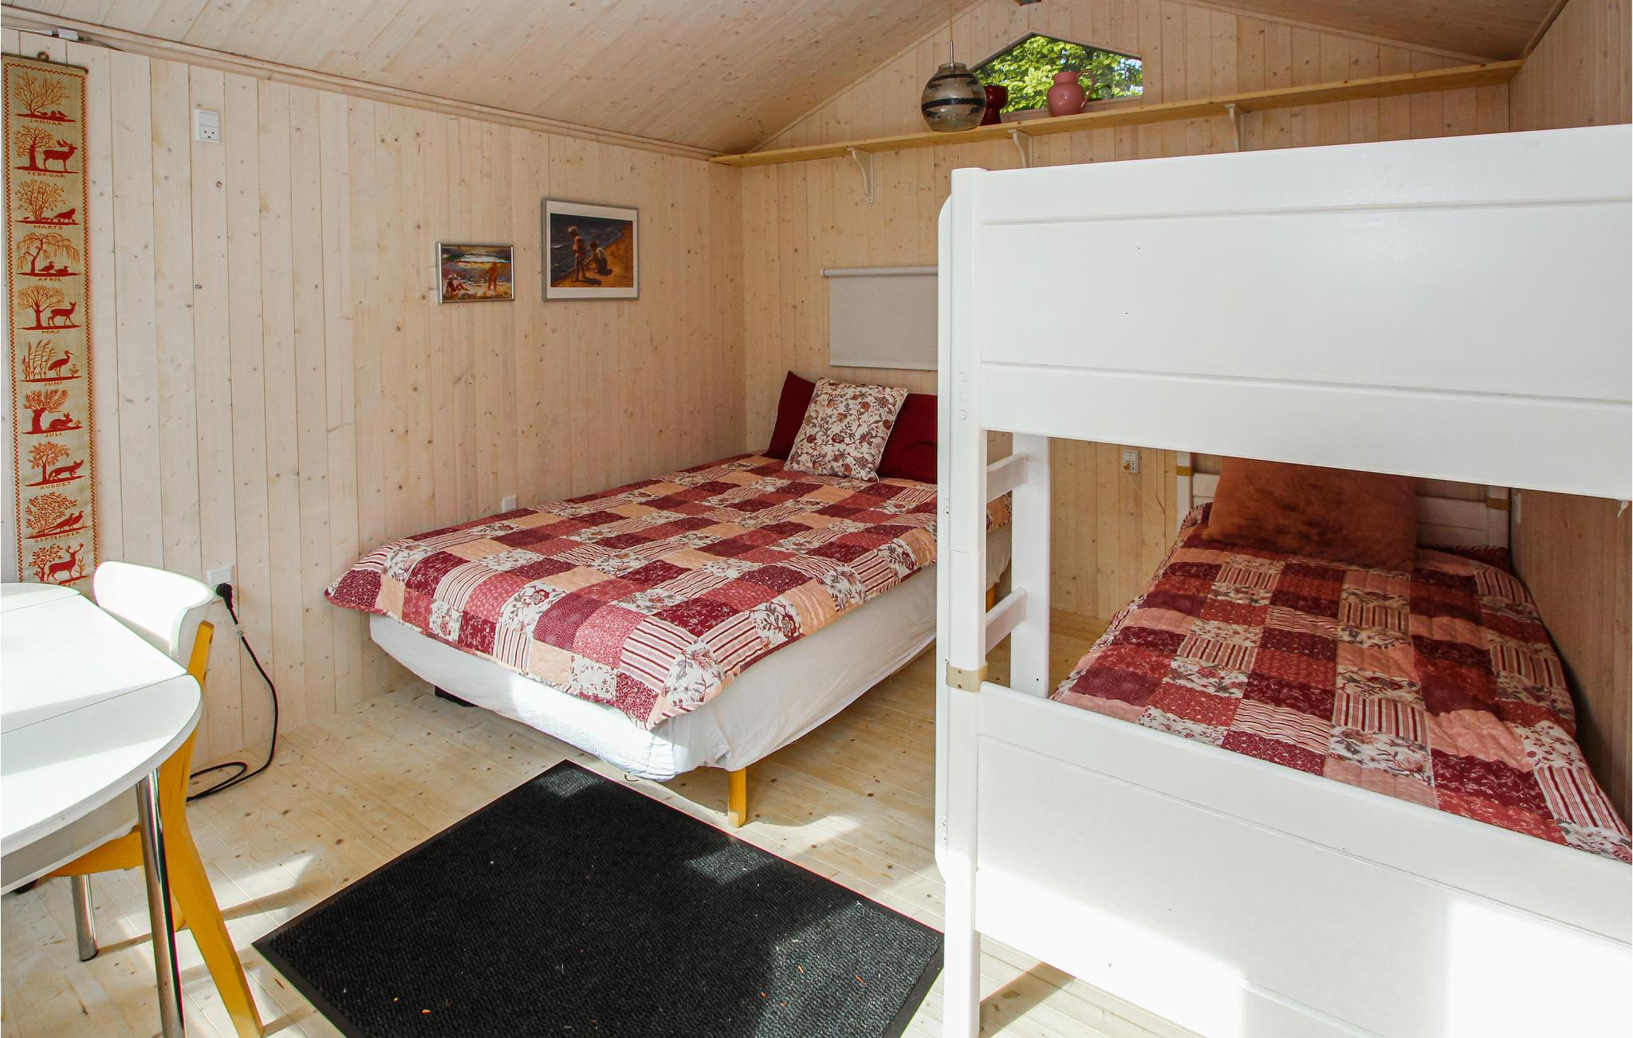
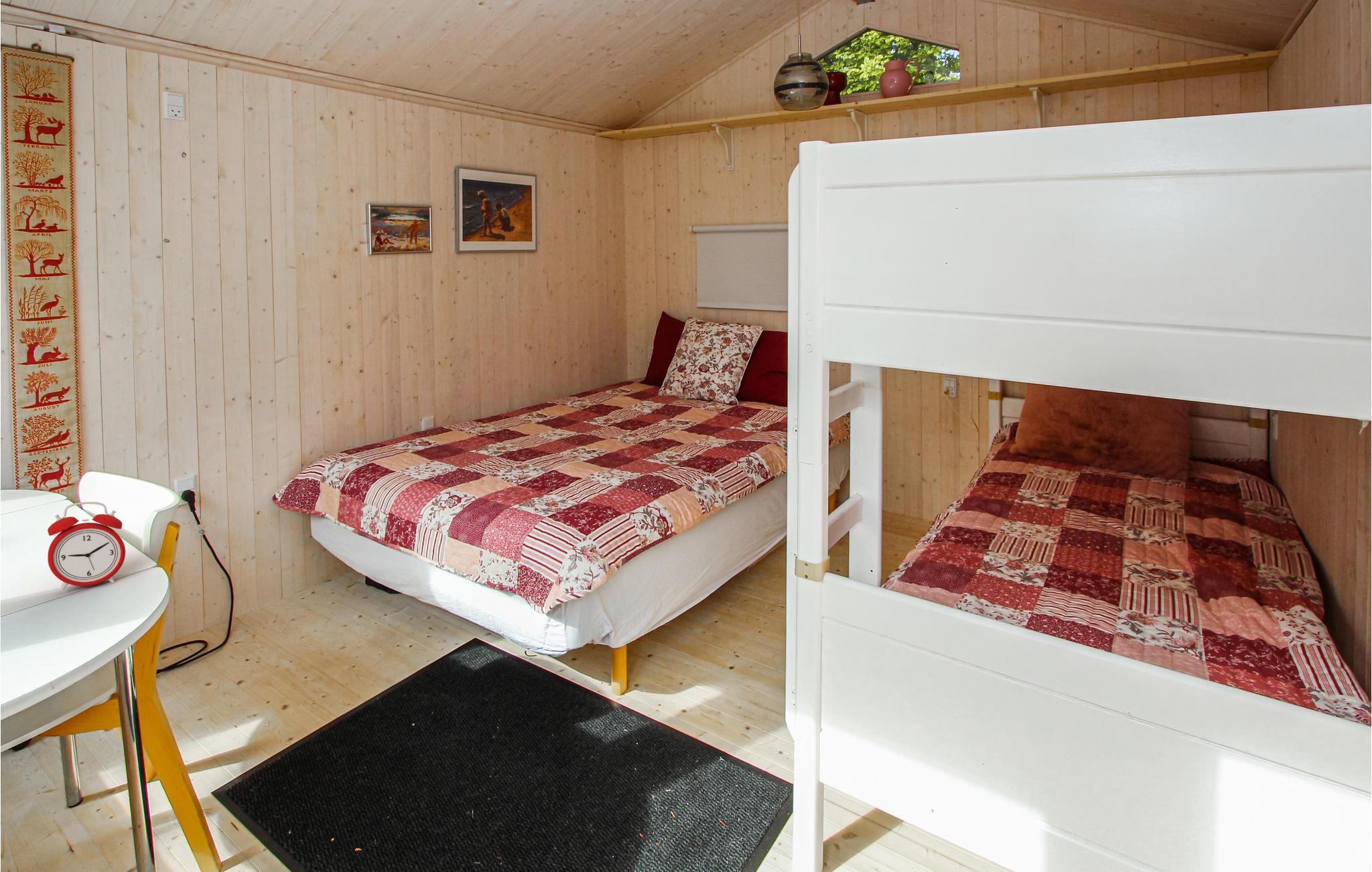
+ alarm clock (86, 543)
